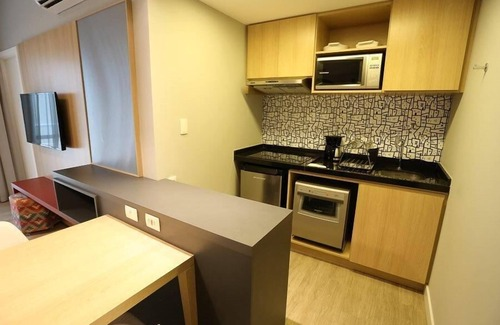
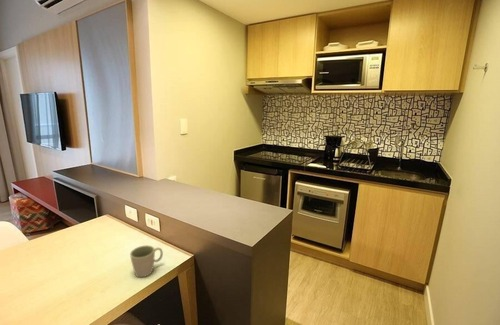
+ mug (147, 260)
